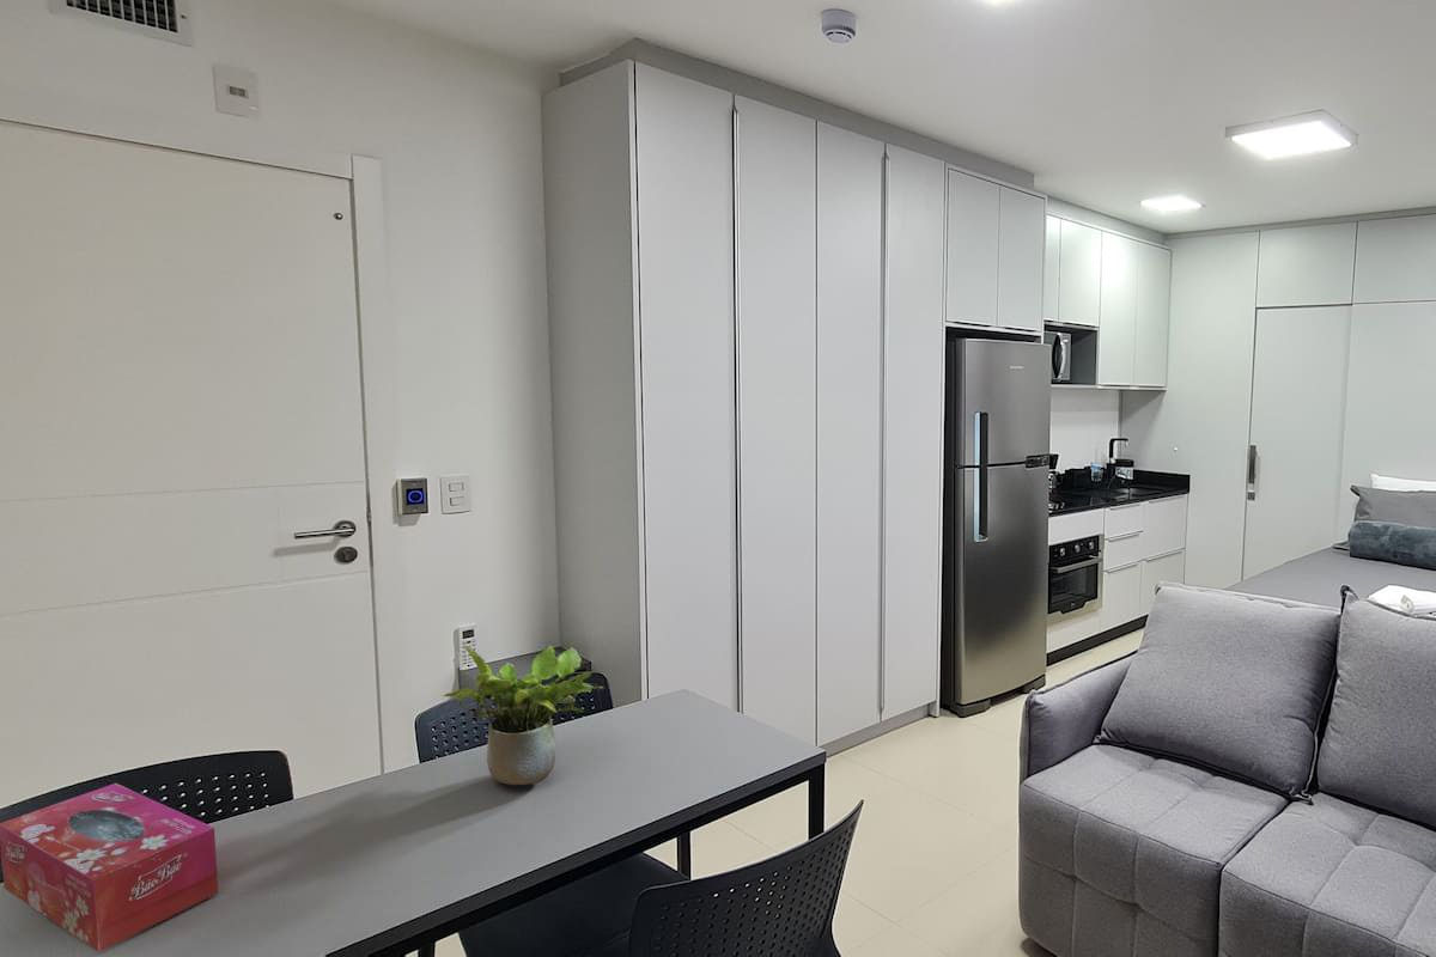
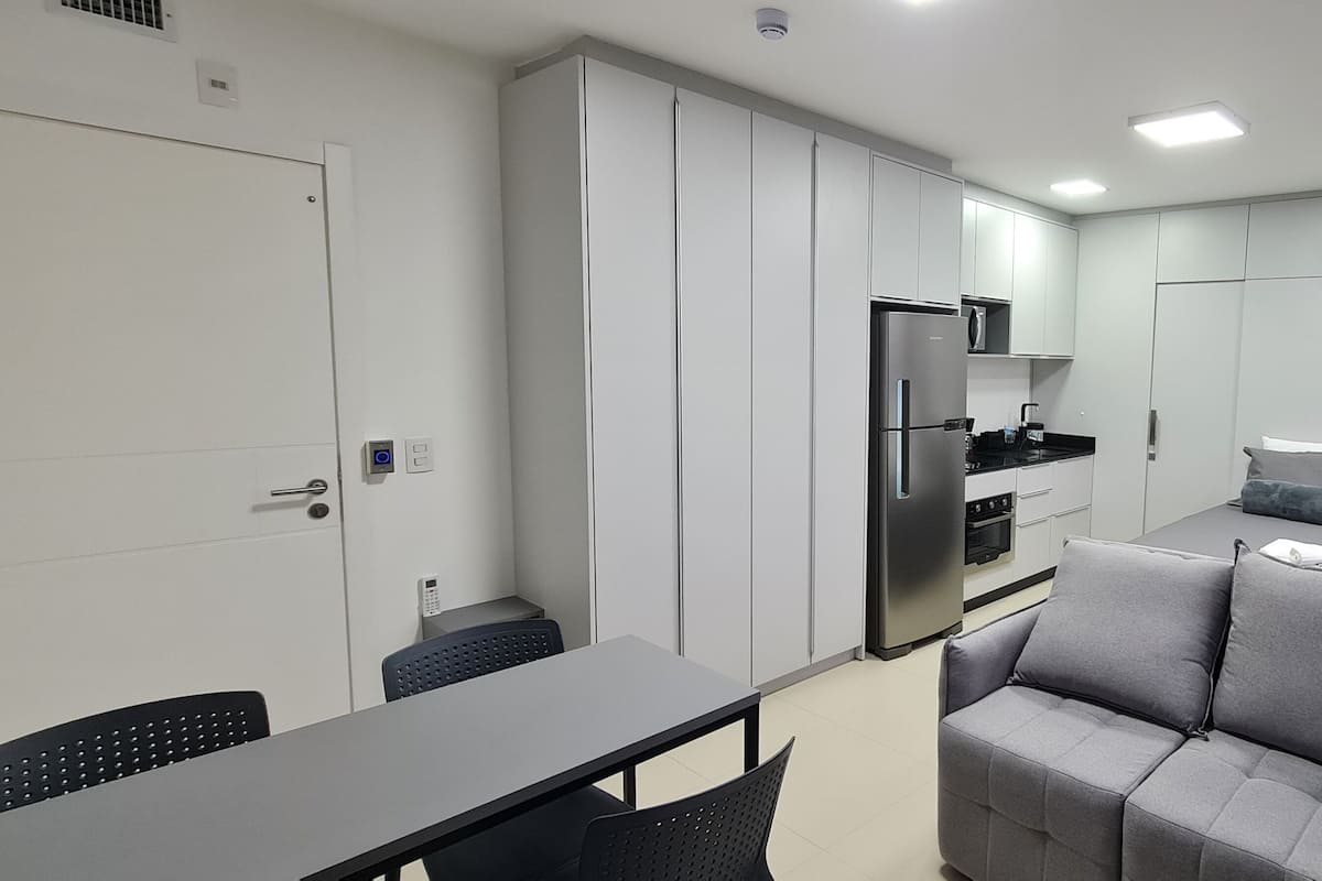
- potted plant (525, 712)
- tissue box (108, 858)
